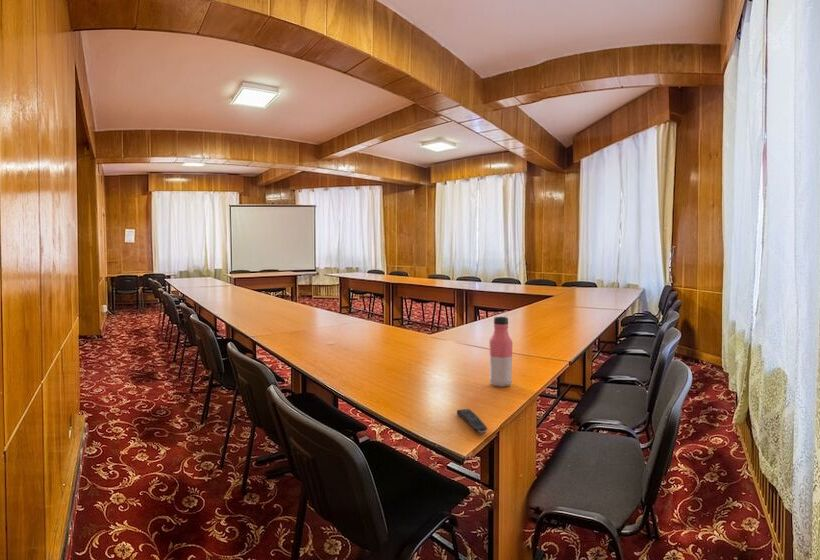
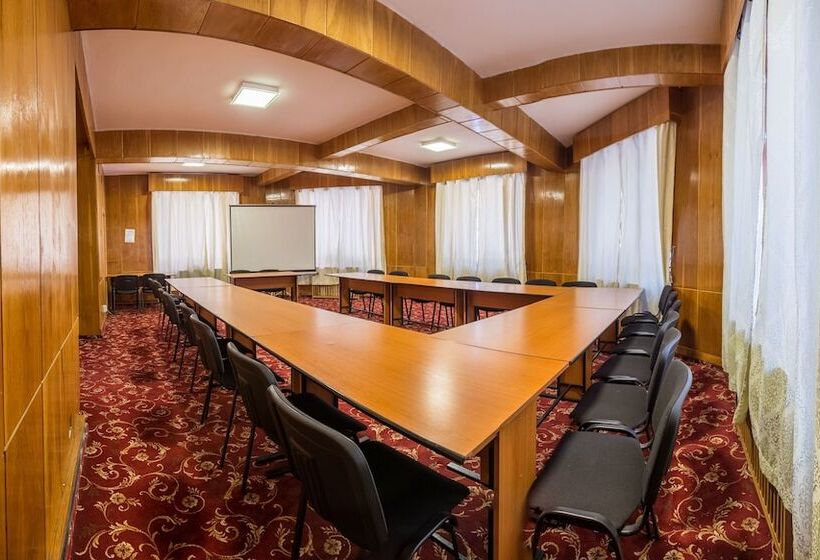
- remote control (472, 420)
- water bottle (500, 350)
